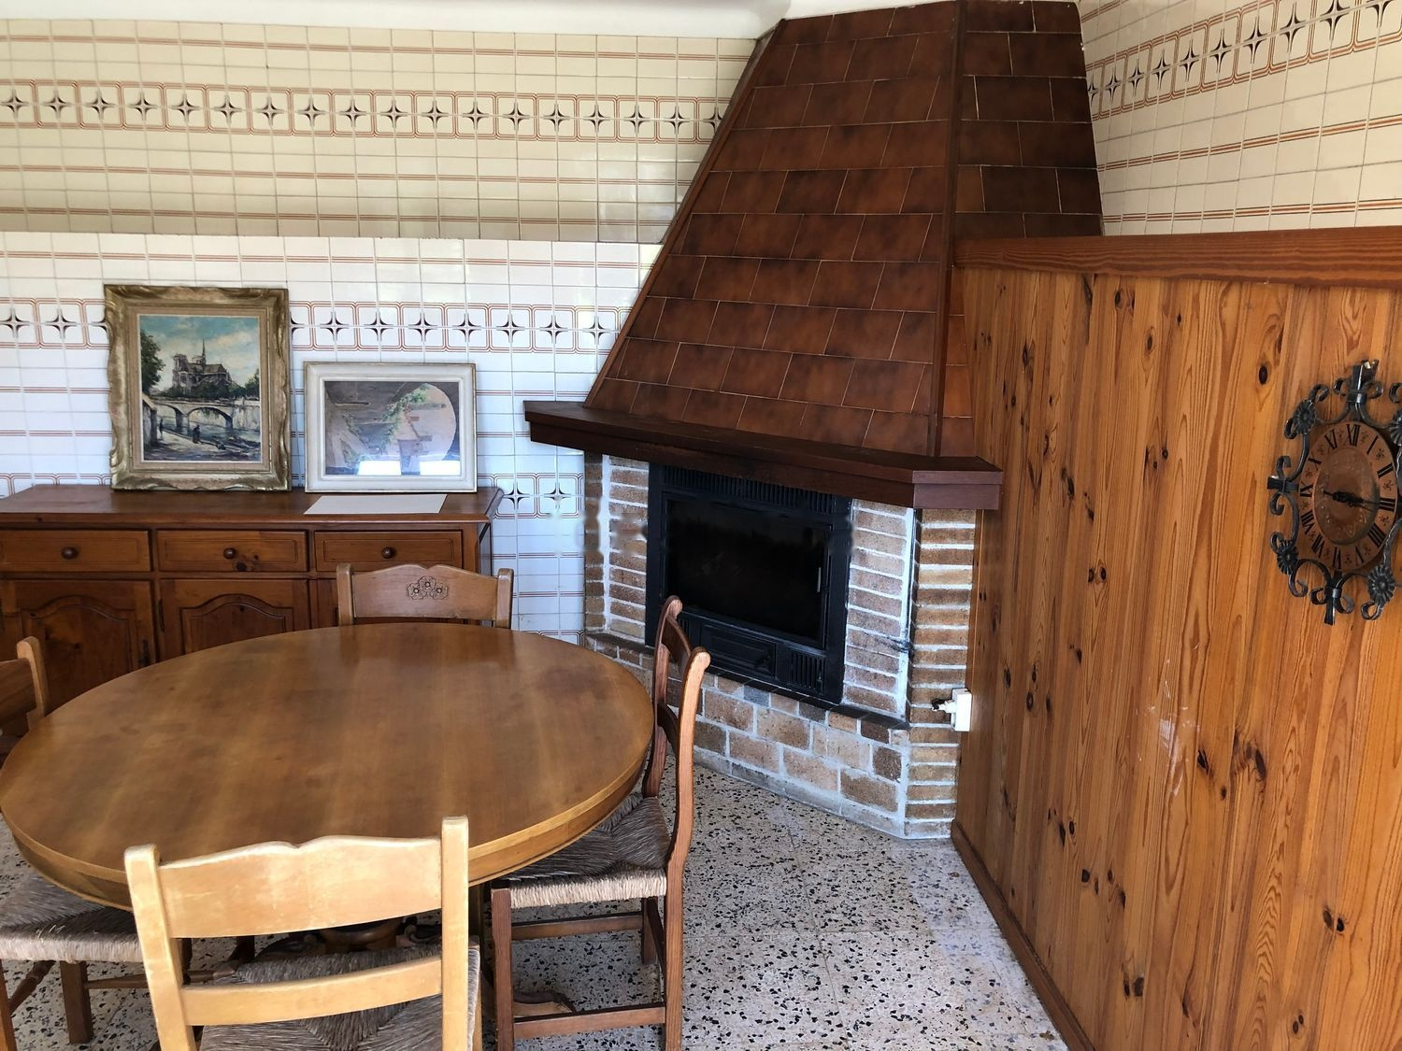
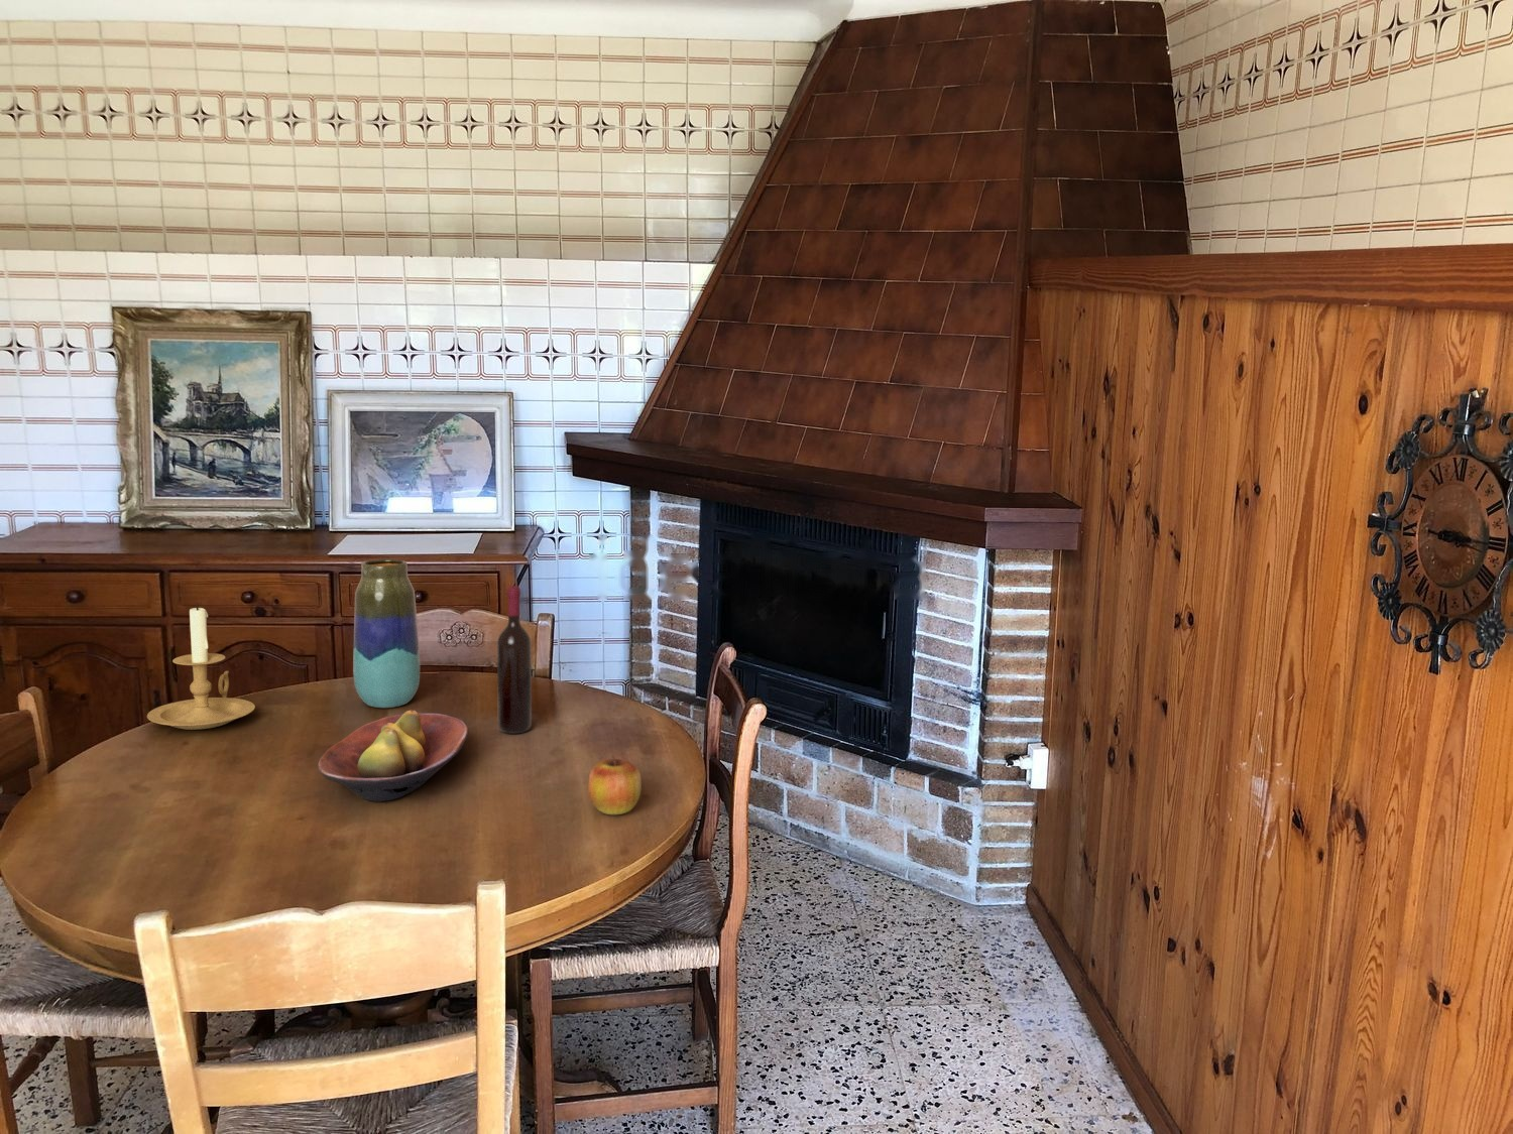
+ candle holder (200, 663)
+ wine bottle (515, 659)
+ fruit bowl (397, 747)
+ vase (385, 633)
+ apple (615, 783)
